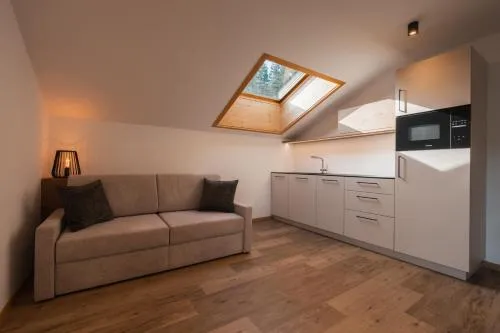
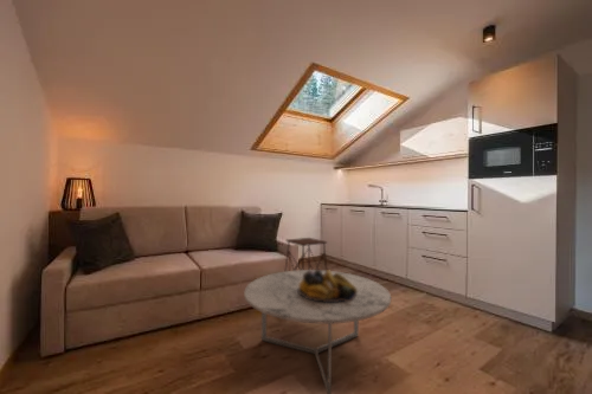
+ coffee table (315, 321)
+ side table (309, 269)
+ fruit bowl (326, 282)
